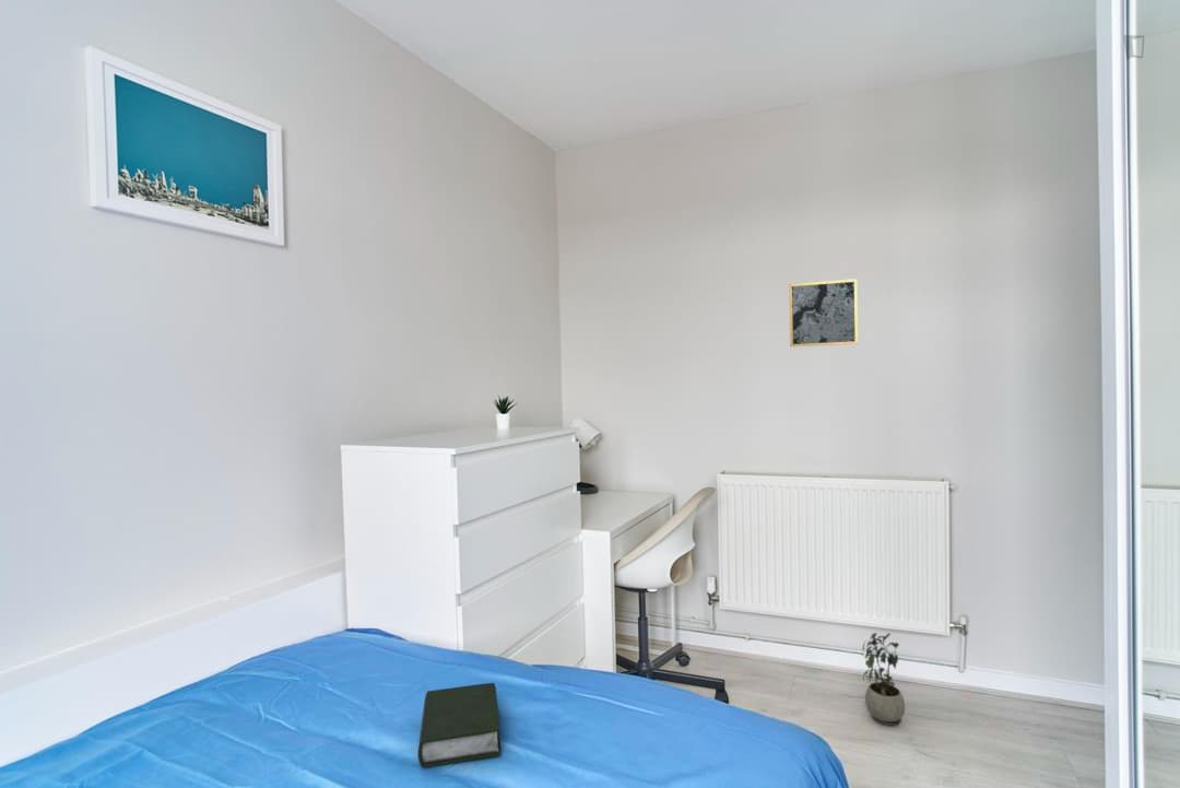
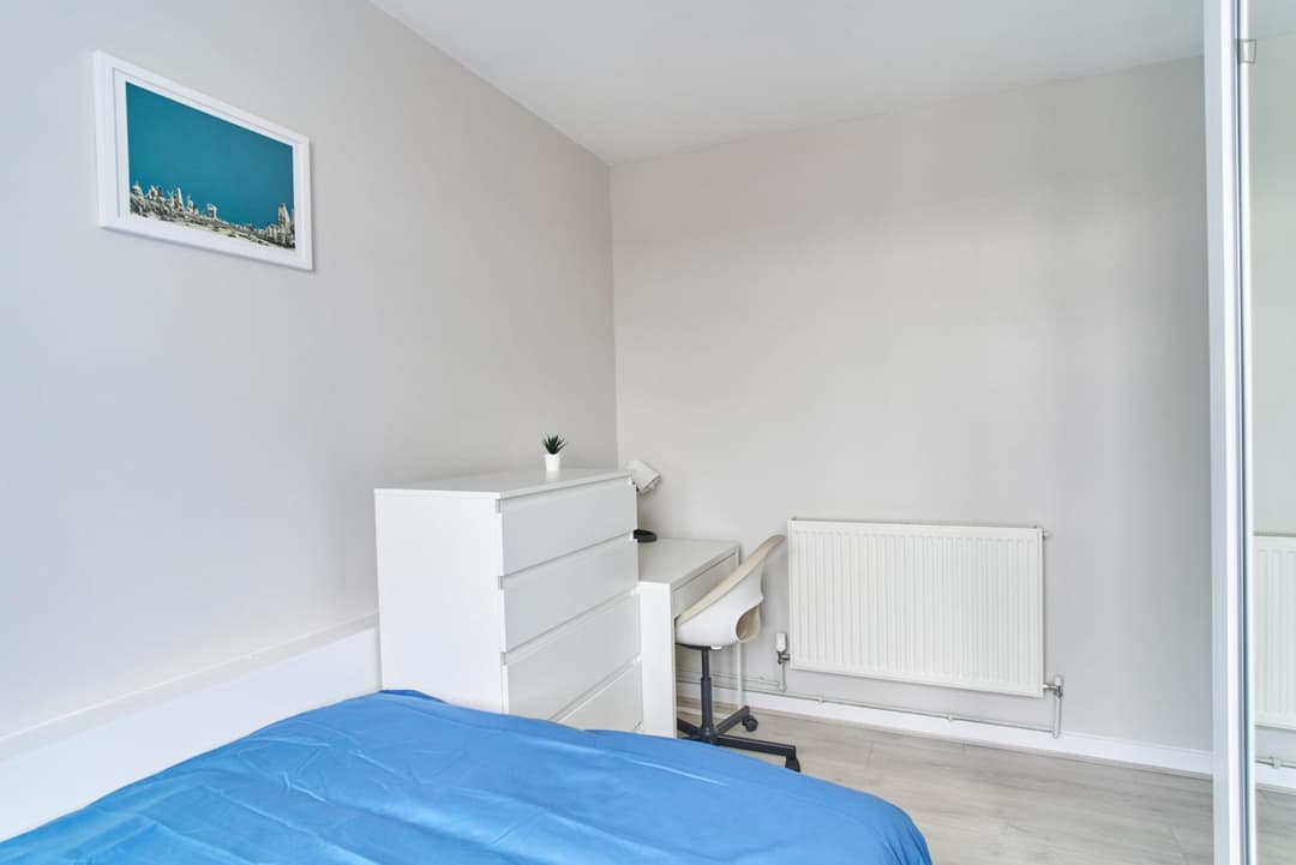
- wall art (823, 313)
- potted plant (880, 679)
- book (460, 720)
